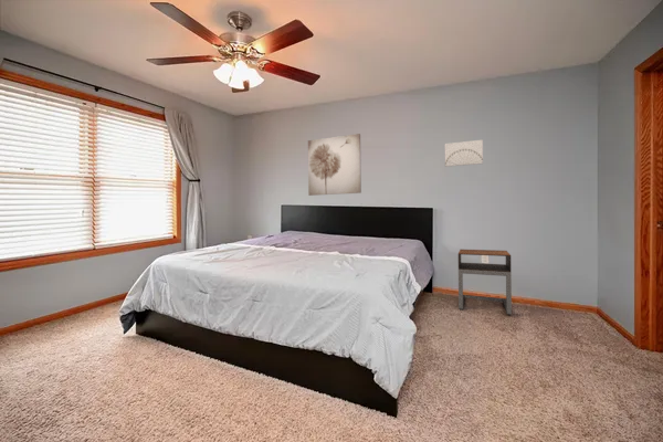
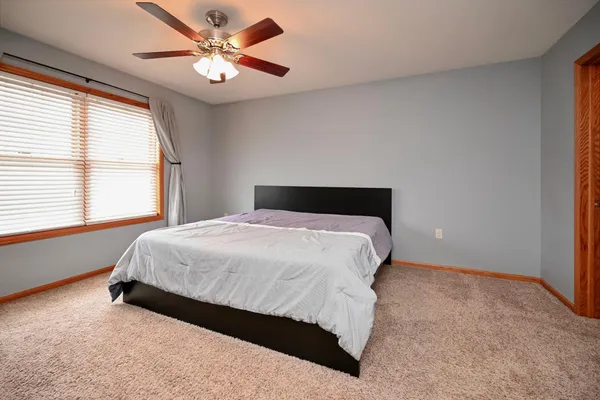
- wall art (463, 152)
- nightstand (483, 274)
- wall art (333, 166)
